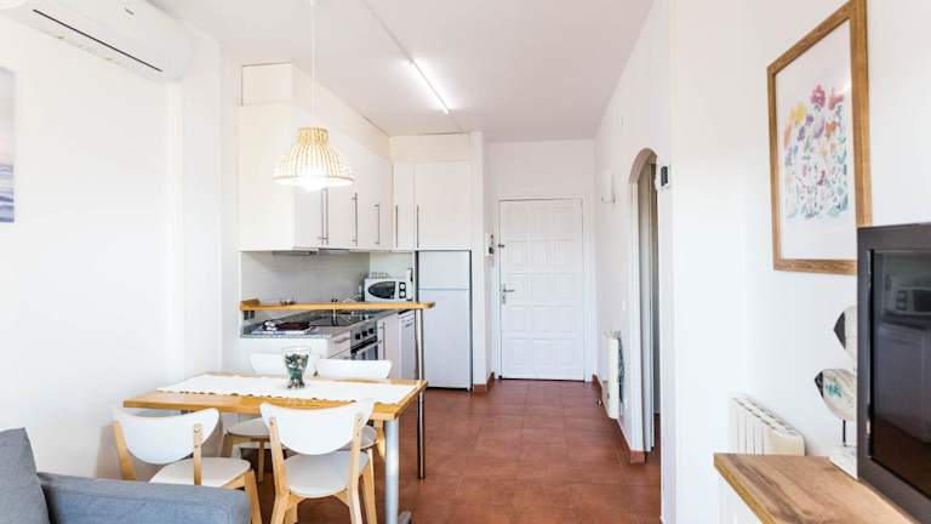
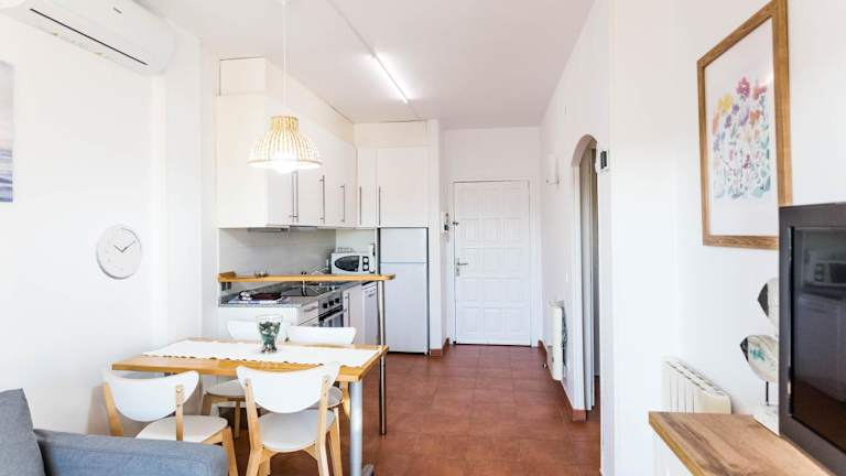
+ wall clock (121, 251)
